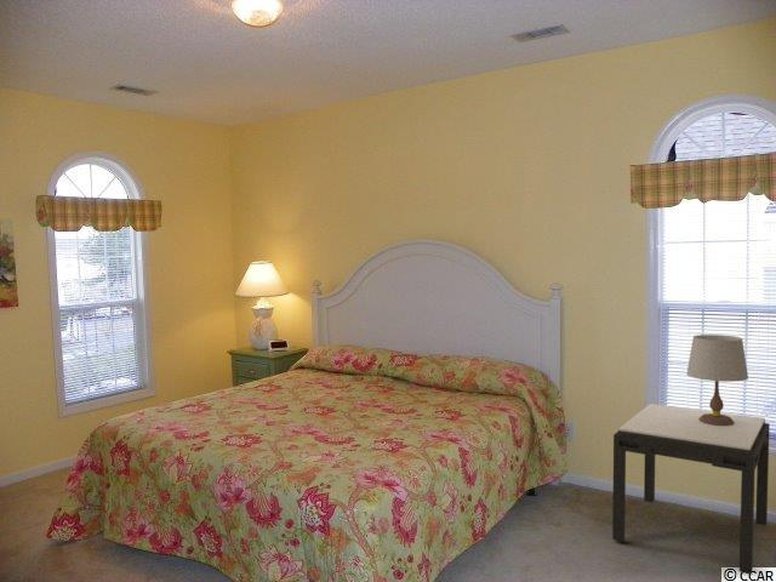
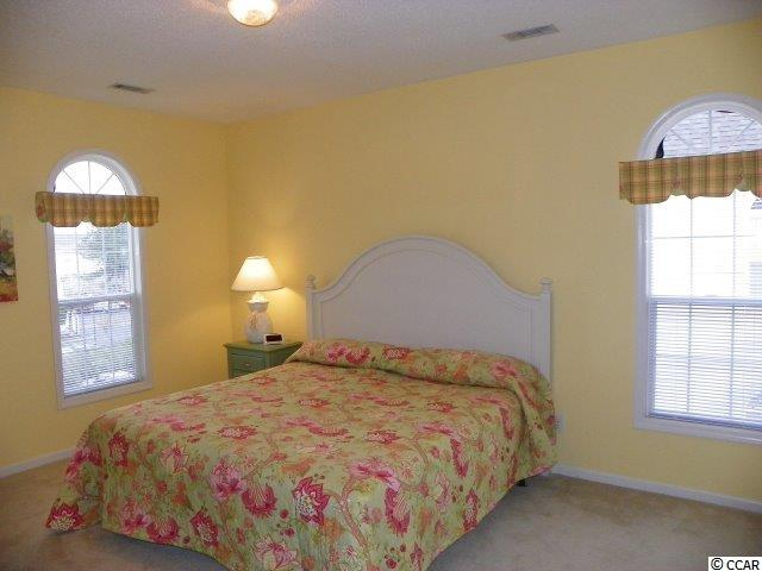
- side table (696, 461)
- table lamp (717, 378)
